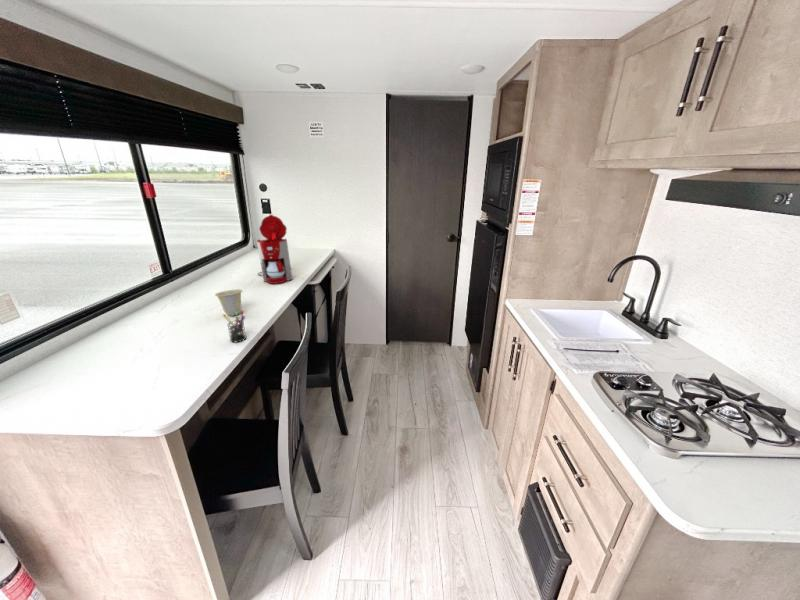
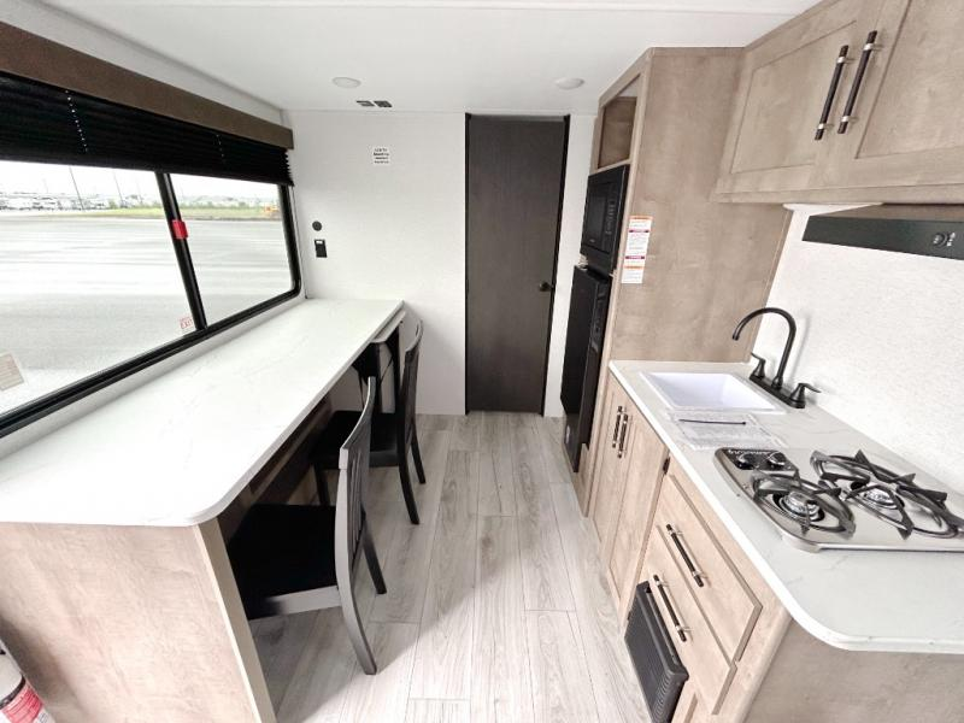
- pen holder (237, 324)
- coffee maker (271, 246)
- cup (230, 302)
